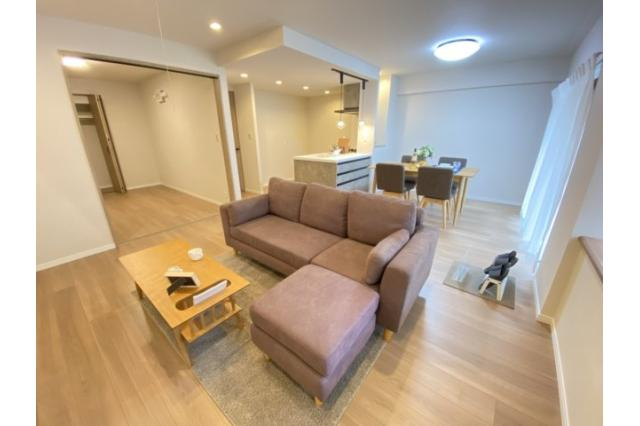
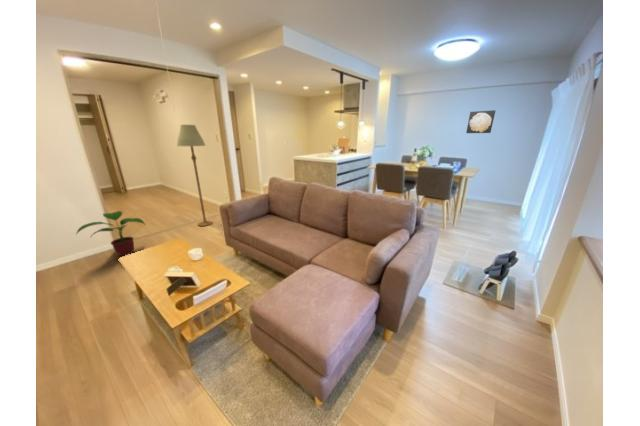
+ wall art (480, 122)
+ floor lamp (197, 177)
+ potted plant (113, 230)
